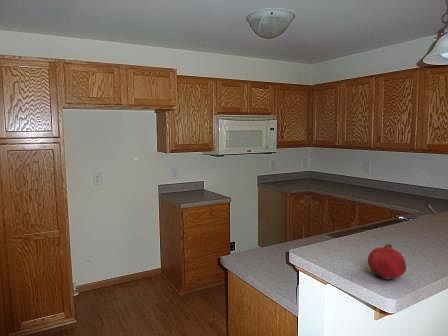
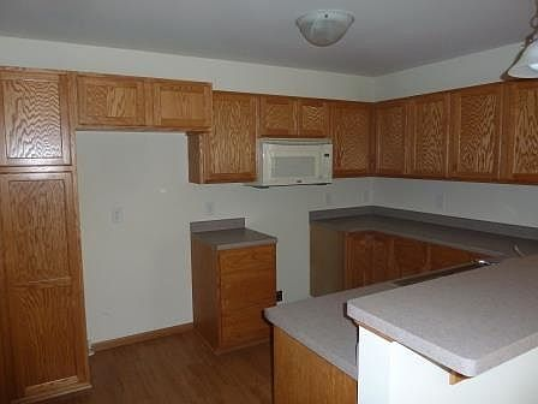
- fruit (386, 259)
